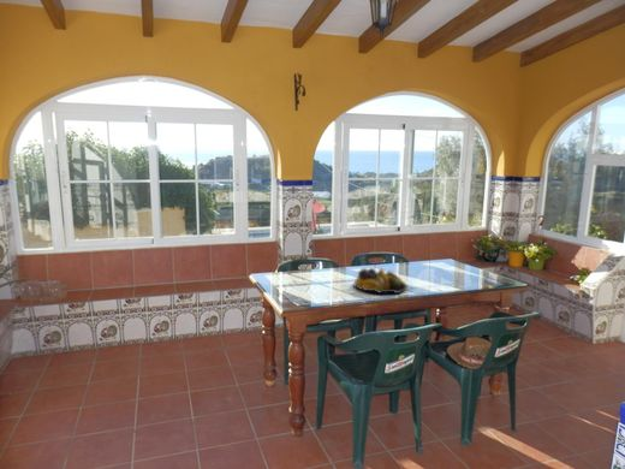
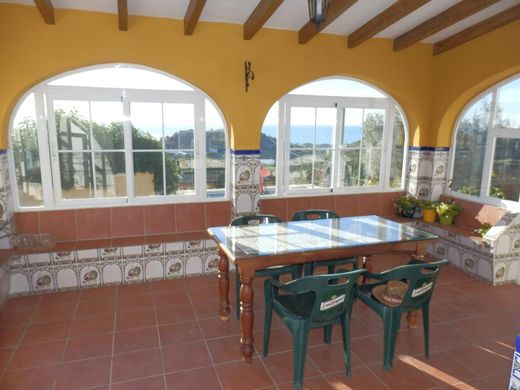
- fruit bowl (379, 278)
